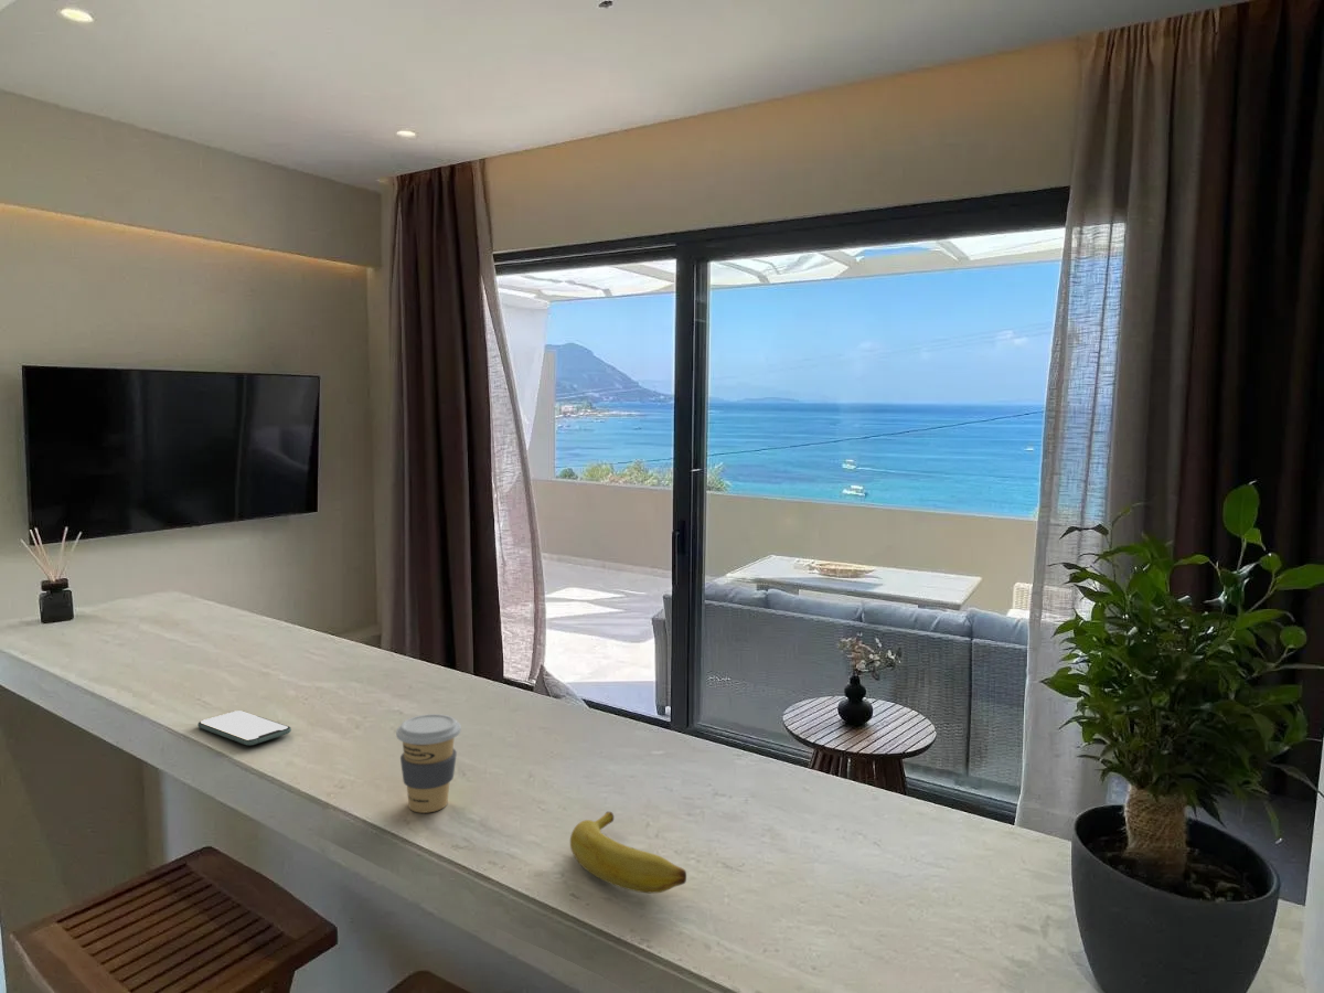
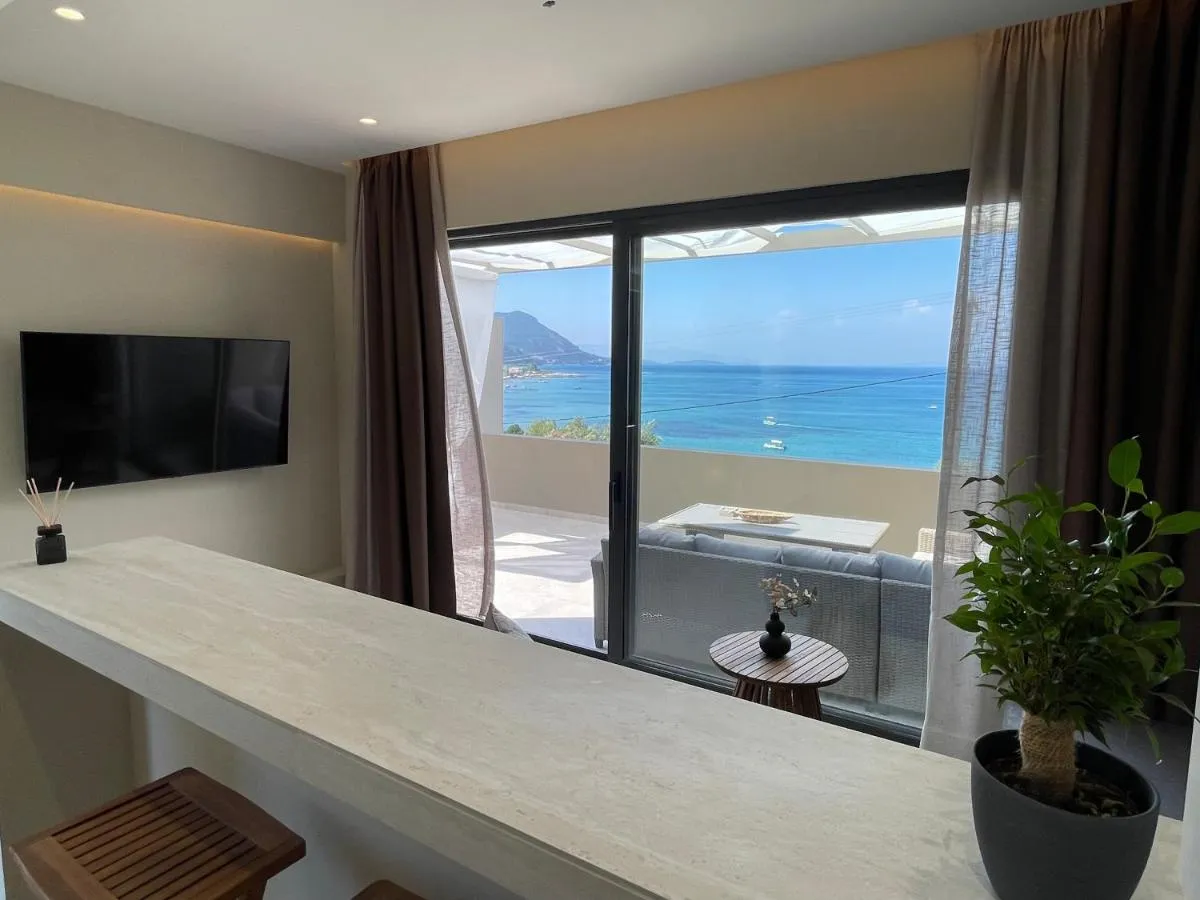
- coffee cup (428, 764)
- smartphone (244, 727)
- banana (628, 851)
